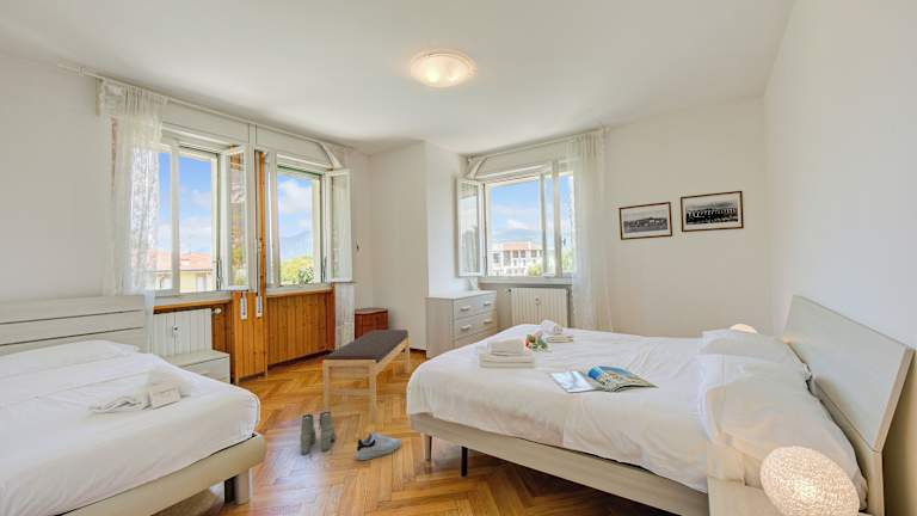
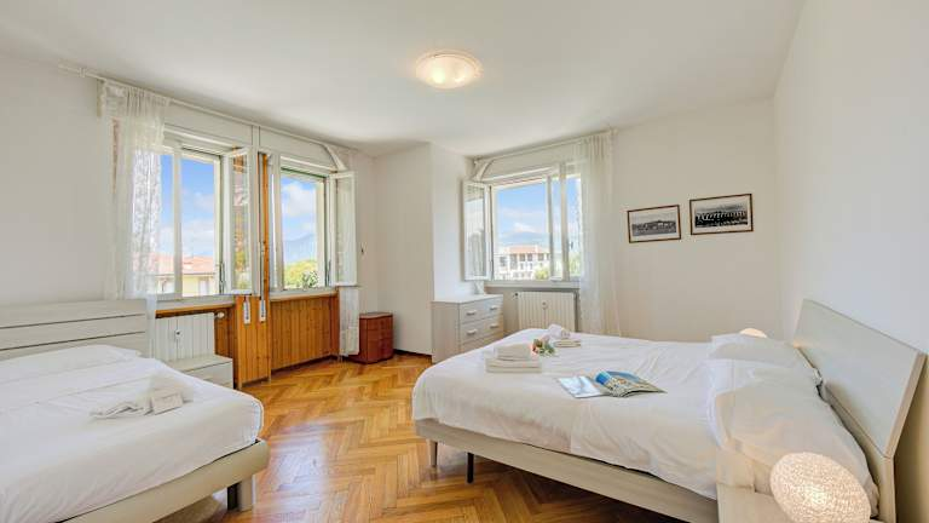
- shoe (379, 442)
- boots (319, 428)
- bench (374, 366)
